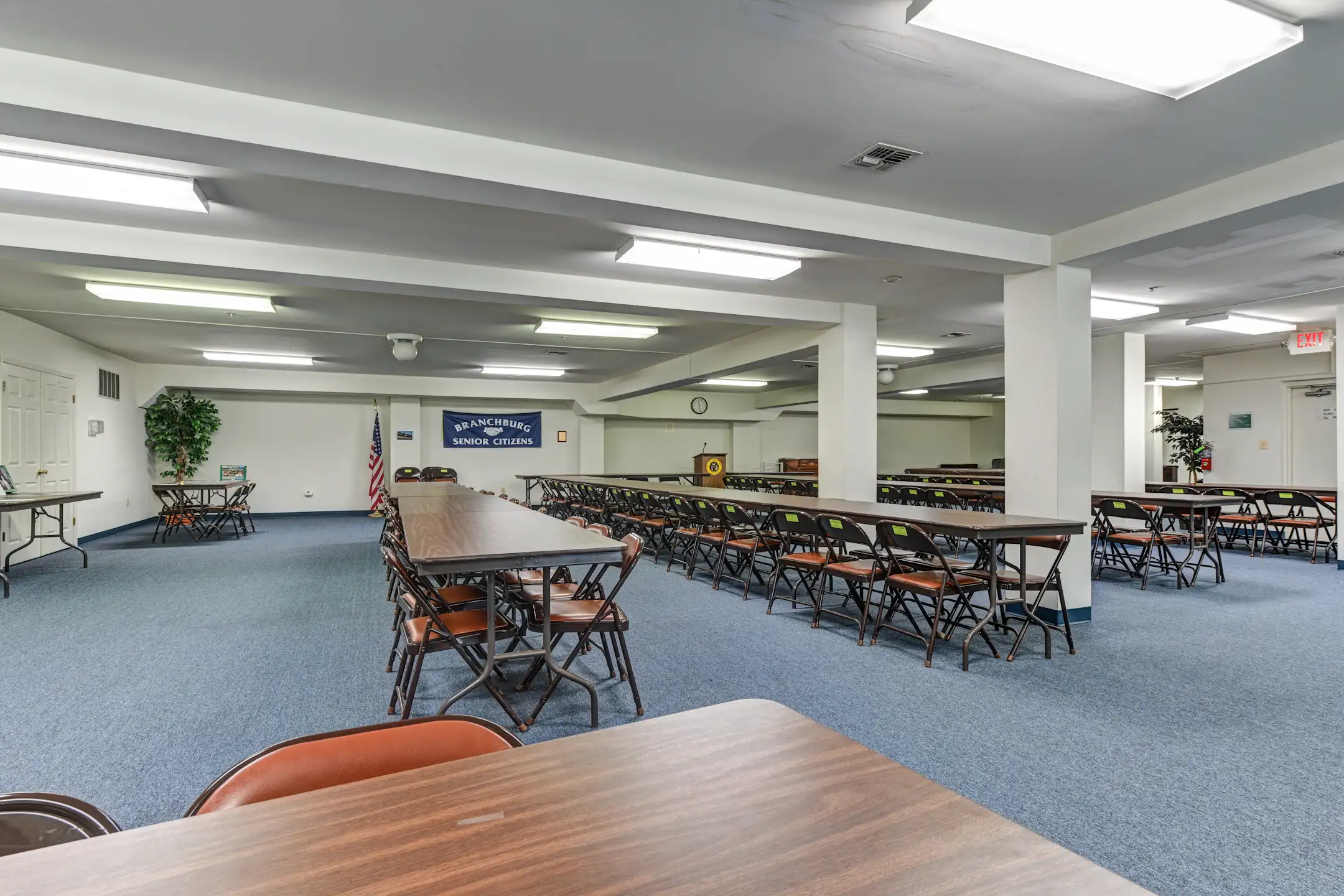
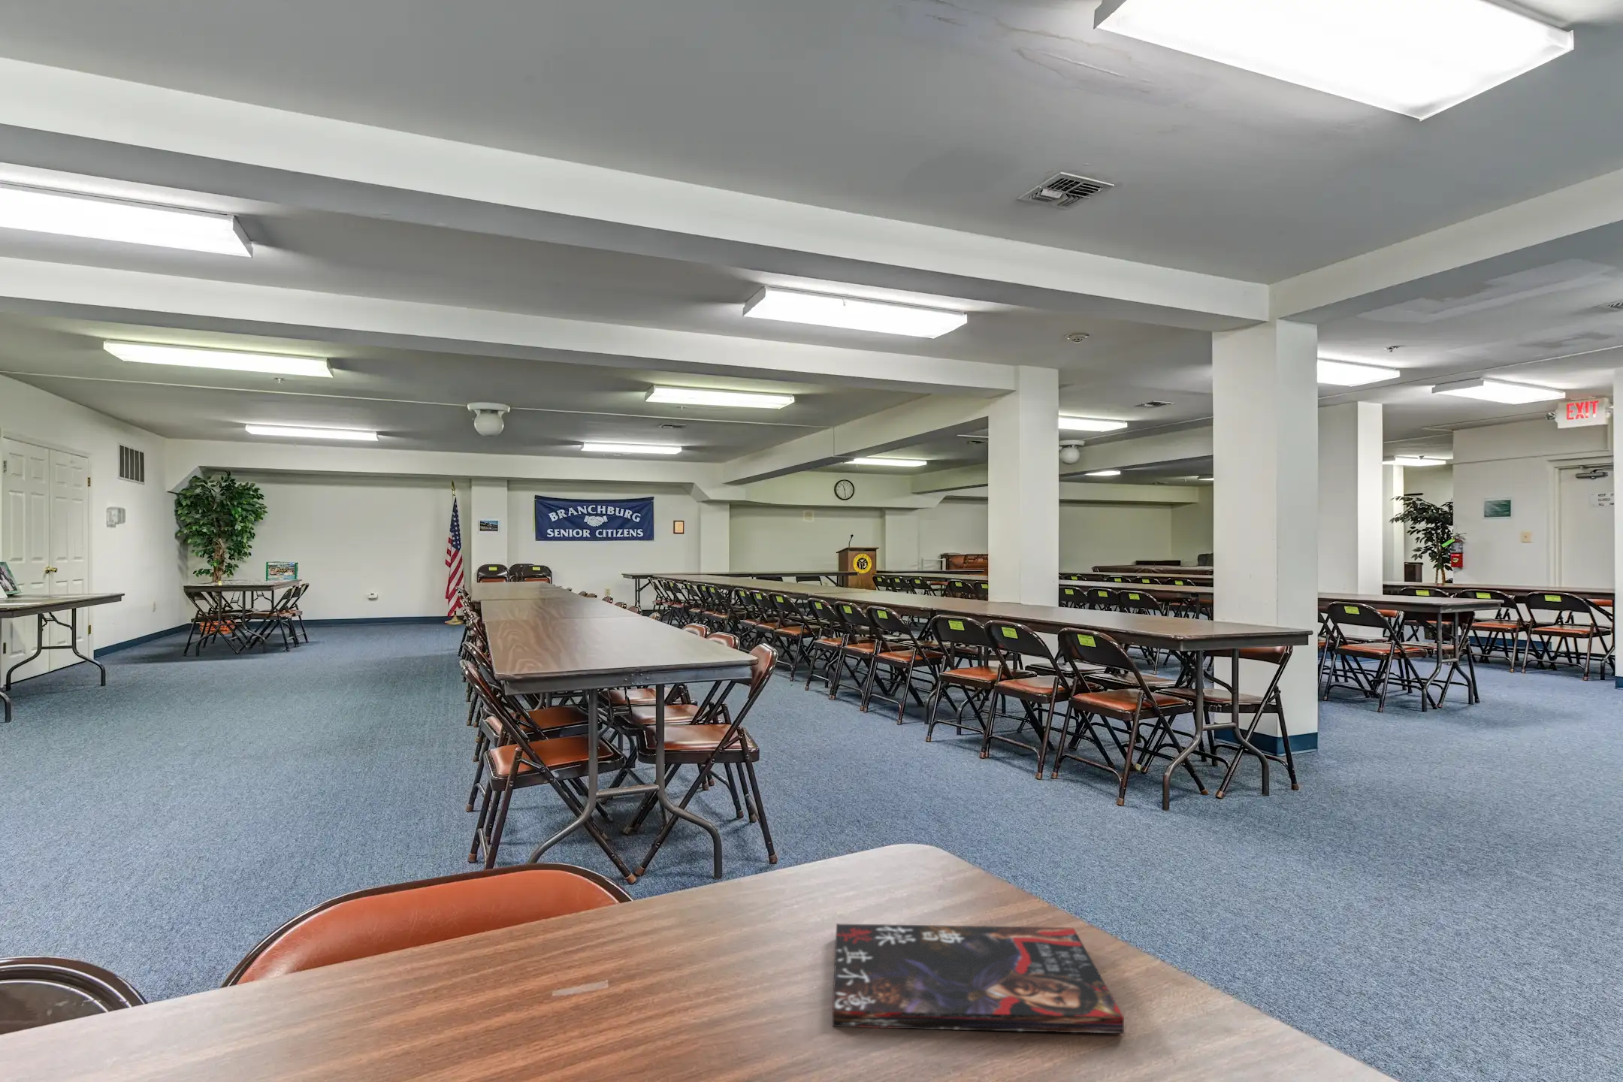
+ book (964, 972)
